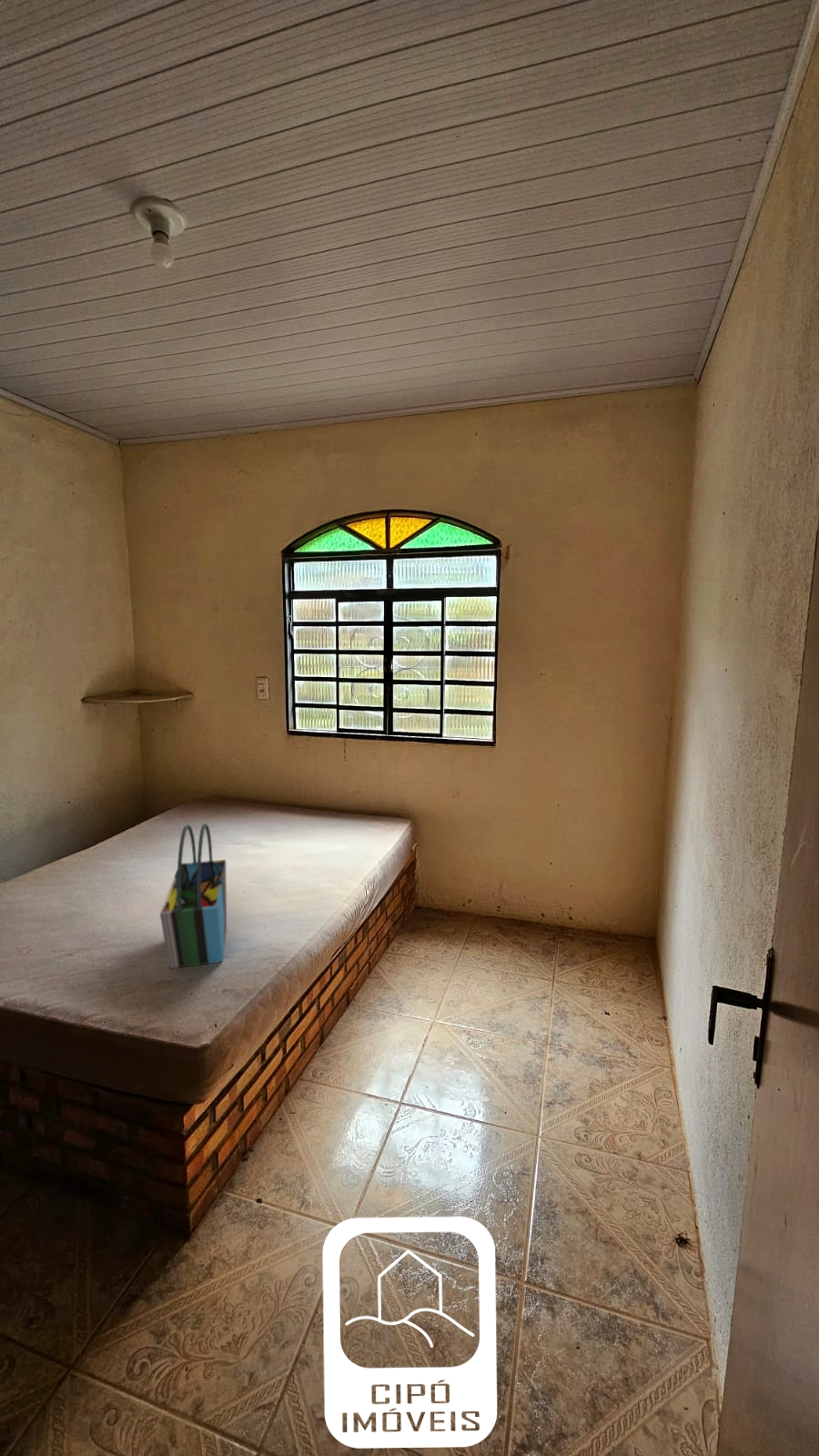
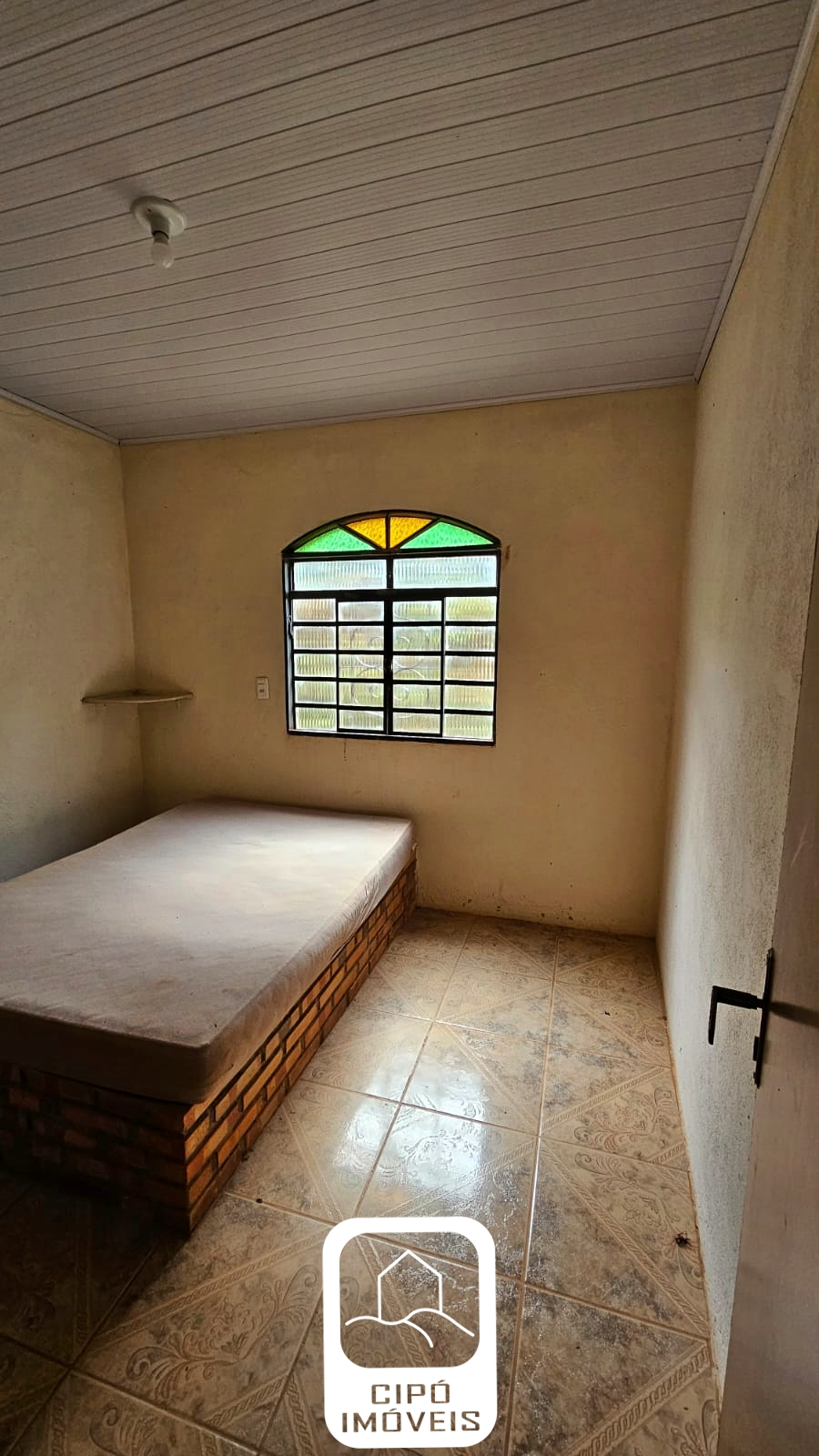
- tote bag (197, 888)
